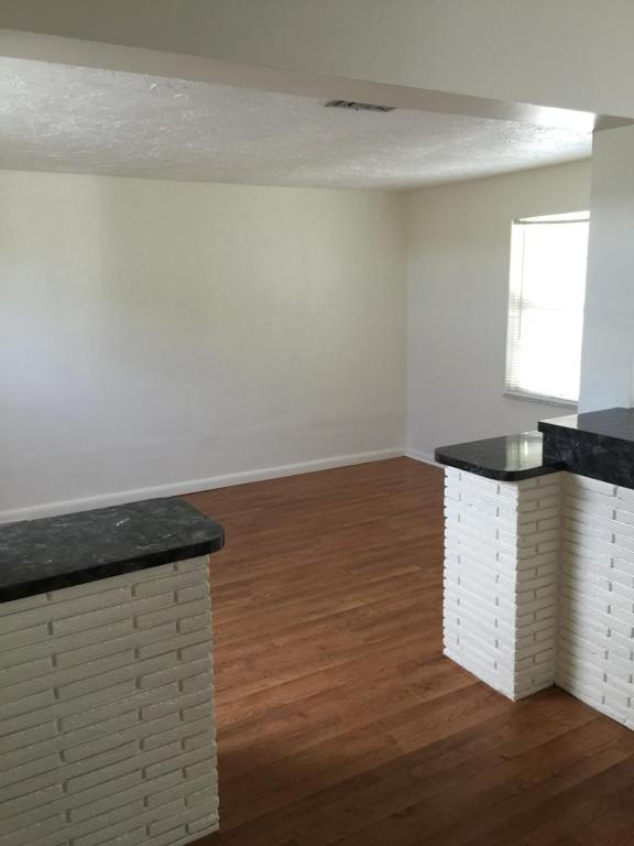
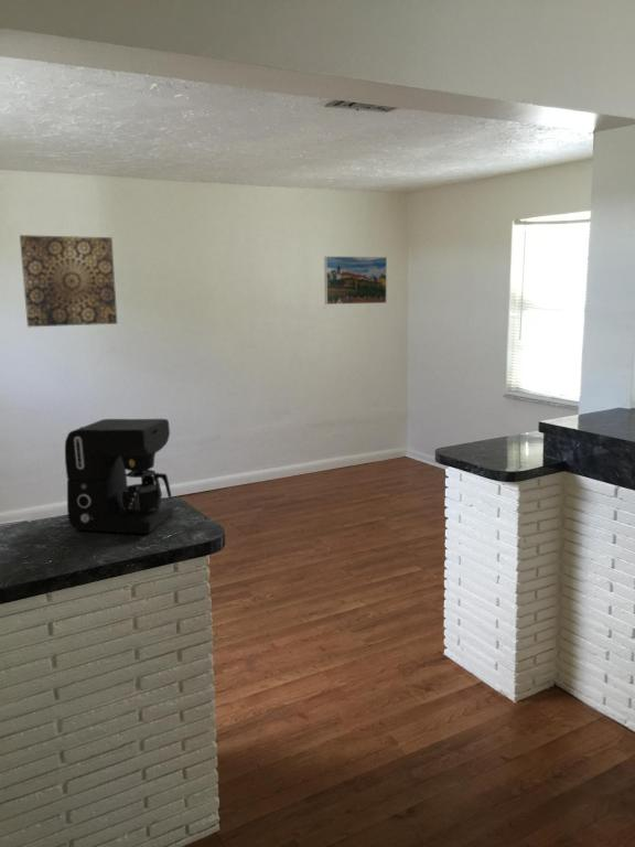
+ coffee maker (123, 473)
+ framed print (356, 280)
+ wall art (69, 281)
